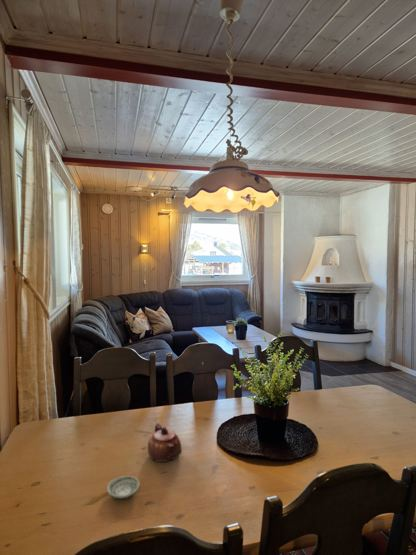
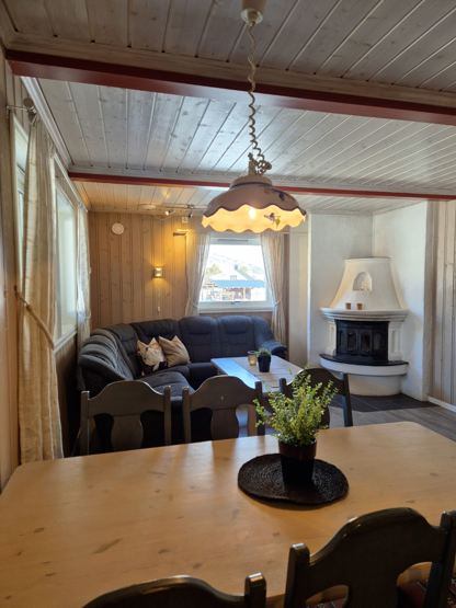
- teapot (164, 440)
- saucer (123, 489)
